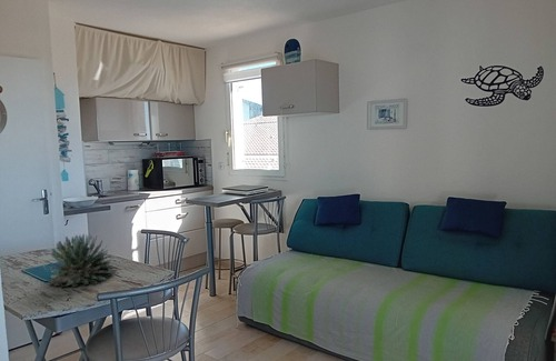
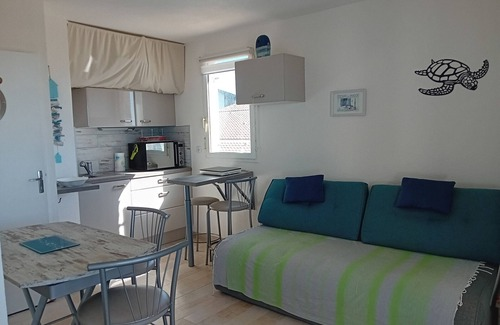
- succulent plant (83, 255)
